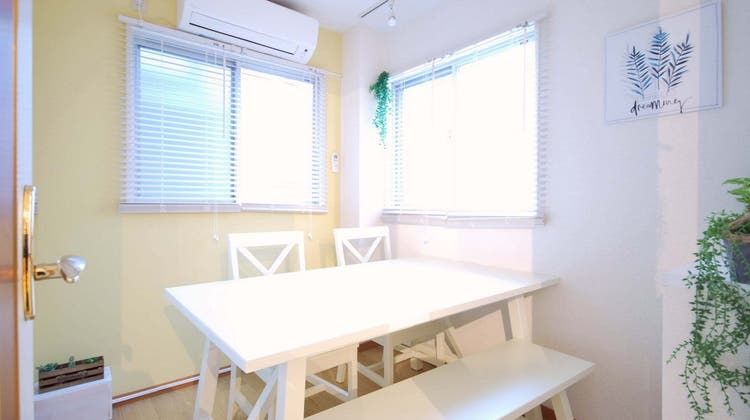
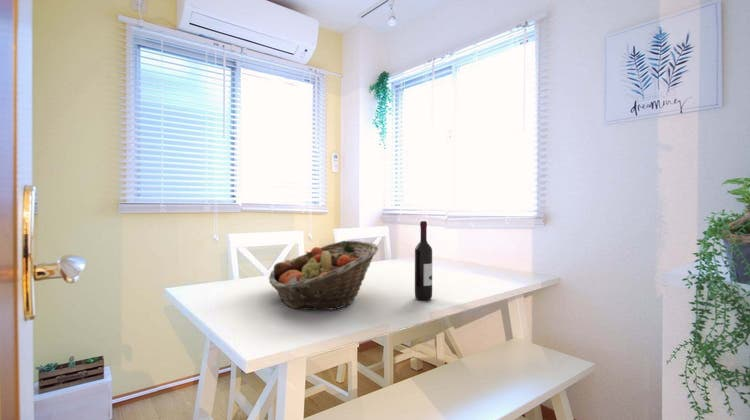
+ wine bottle (423, 259)
+ fruit basket (323, 270)
